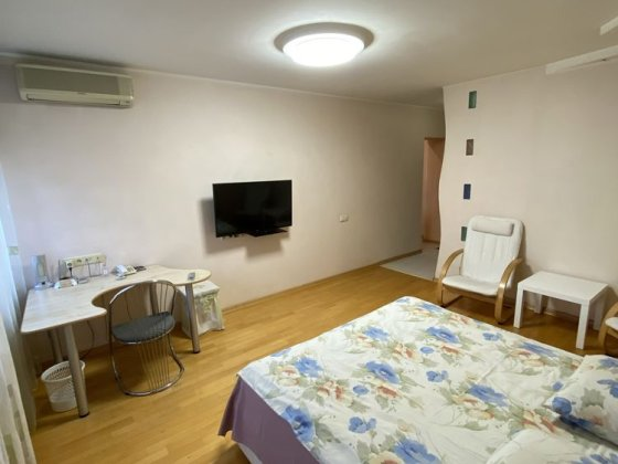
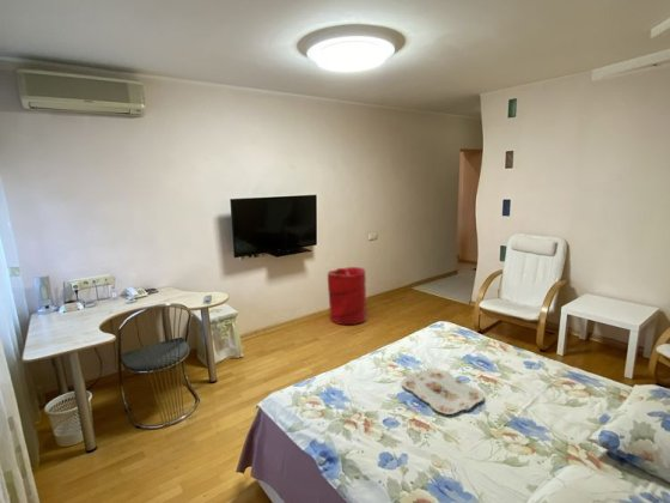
+ laundry hamper (347, 293)
+ serving tray (440, 389)
